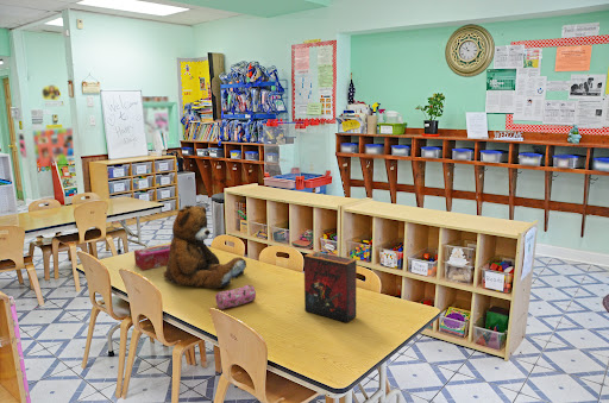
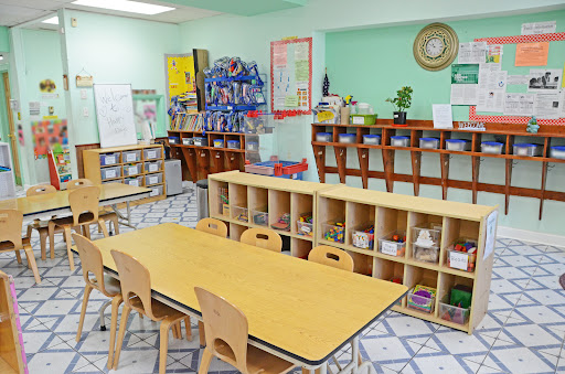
- pencil case (236, 296)
- tissue box (159, 256)
- teddy bear (201, 243)
- board game (329, 285)
